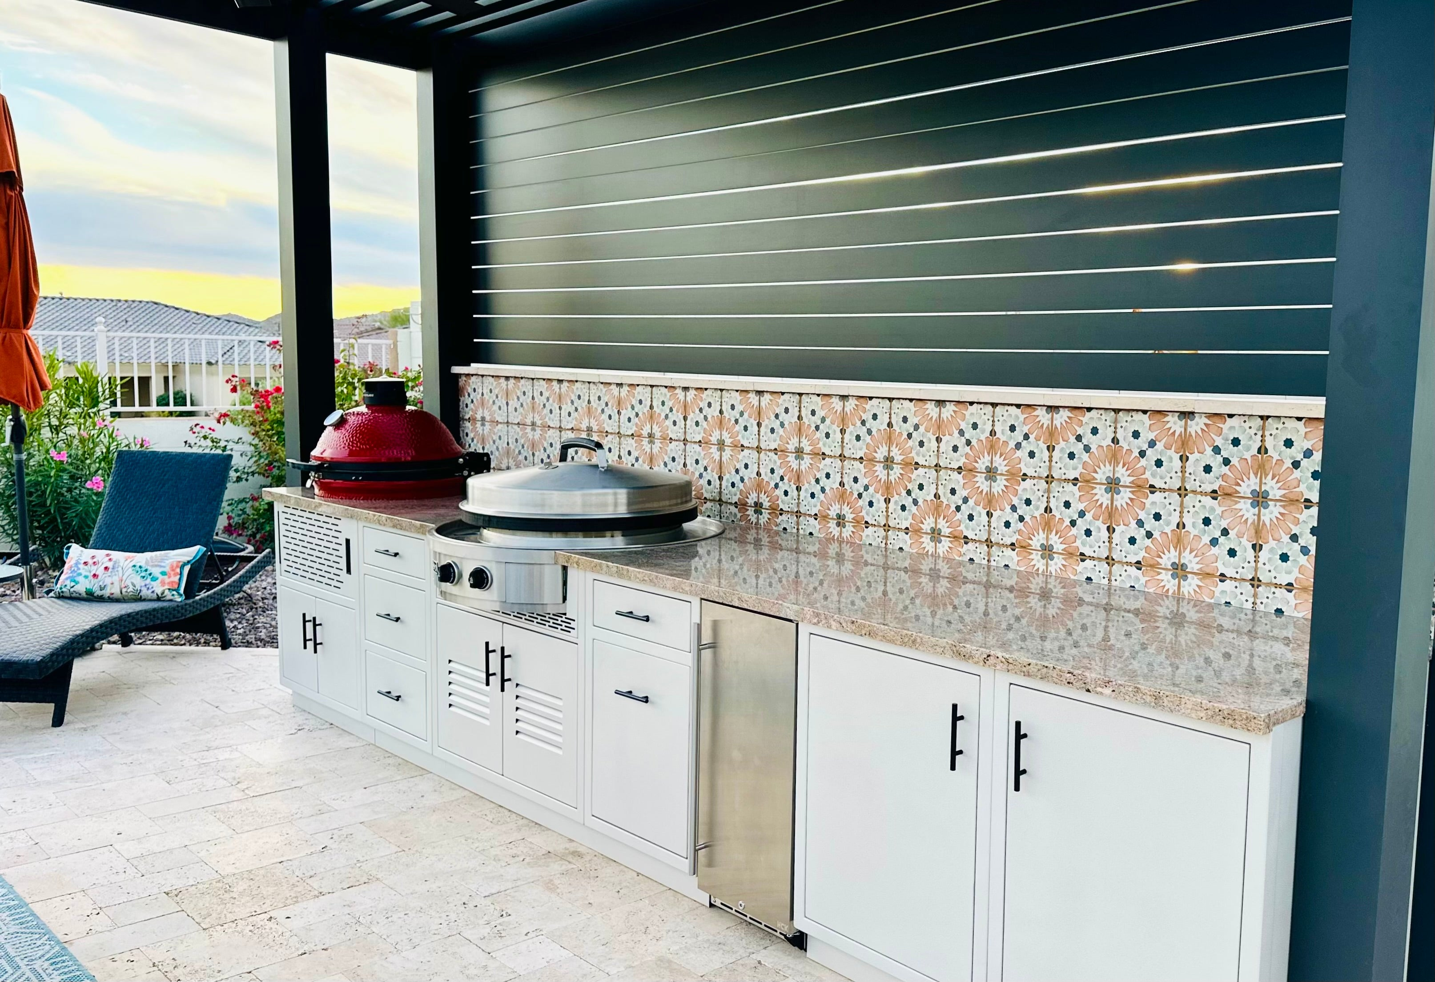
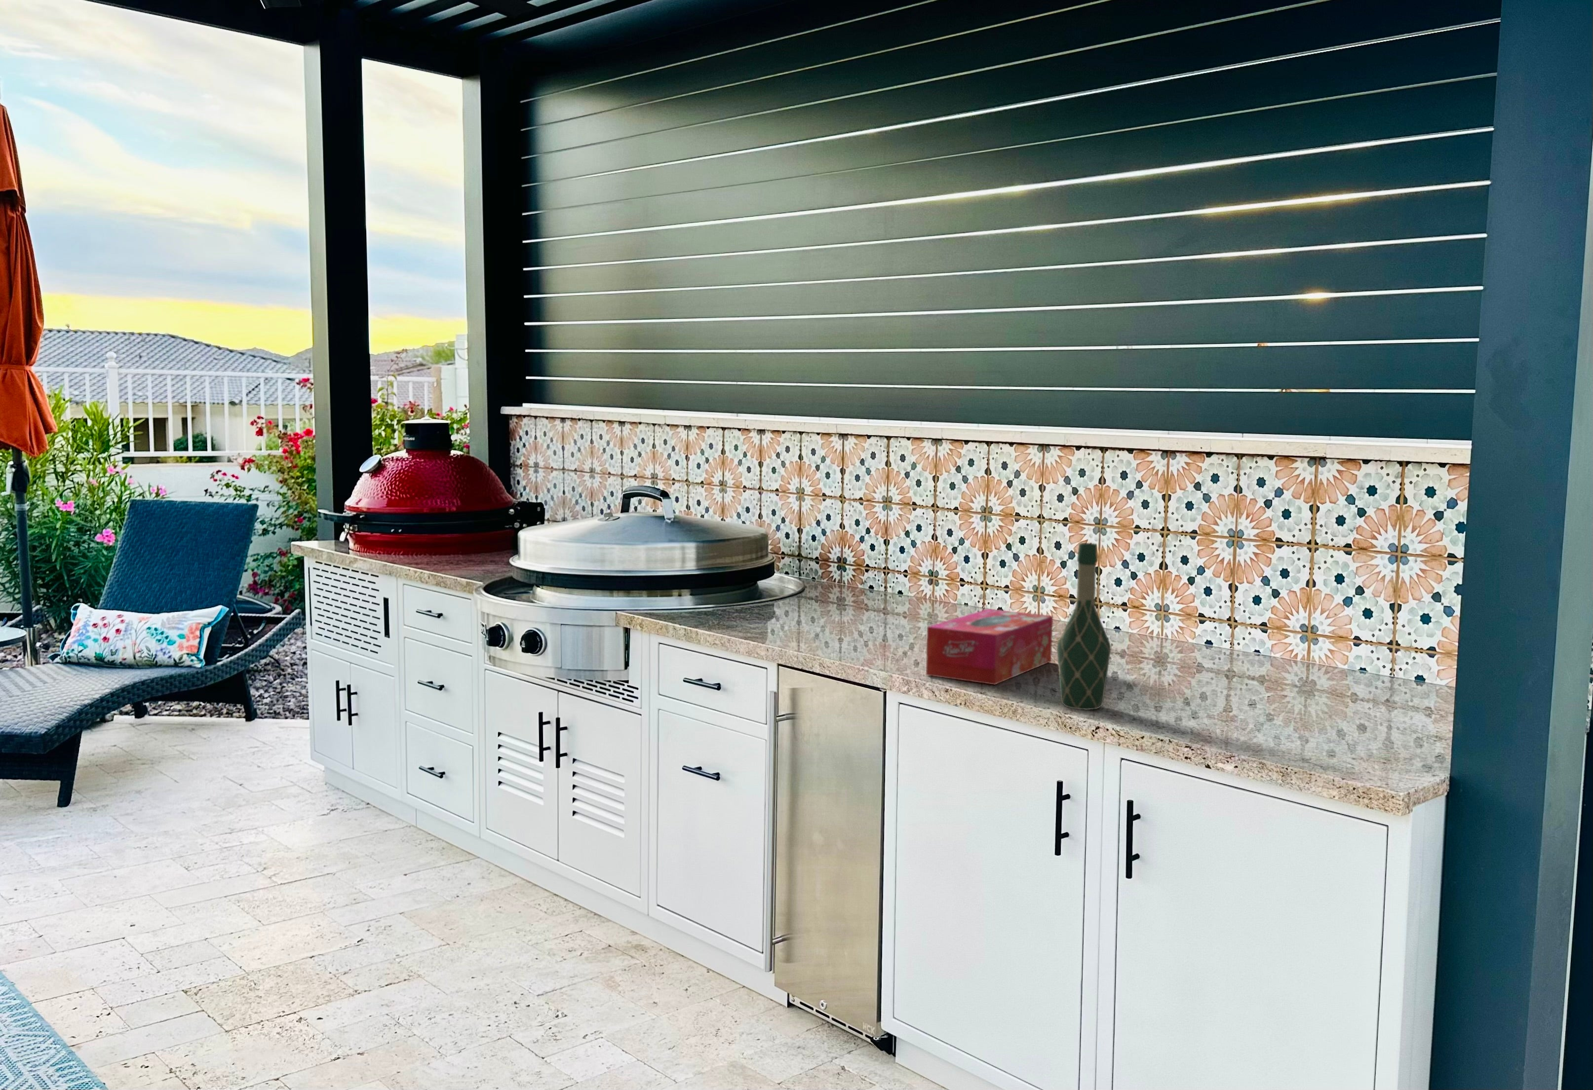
+ wine bottle (1085, 625)
+ tissue box (990, 645)
